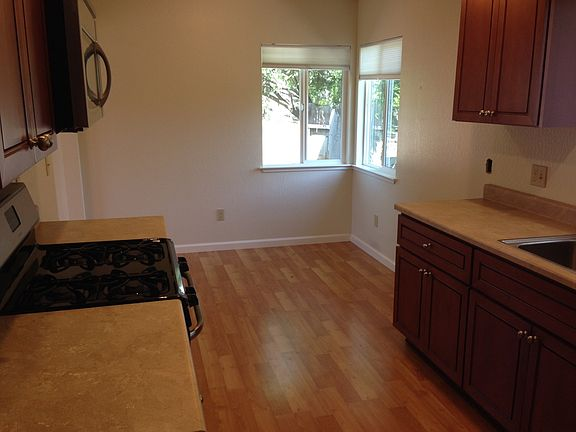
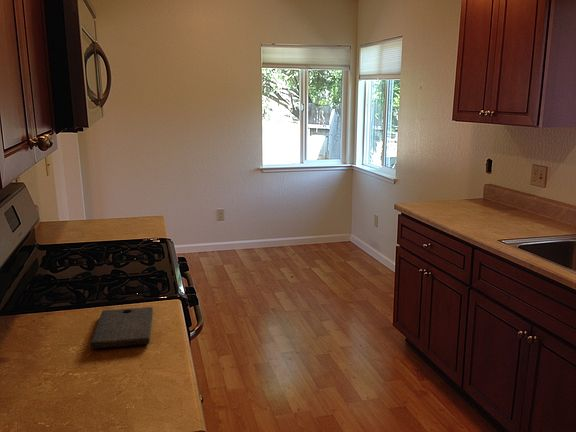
+ cutting board (124, 326)
